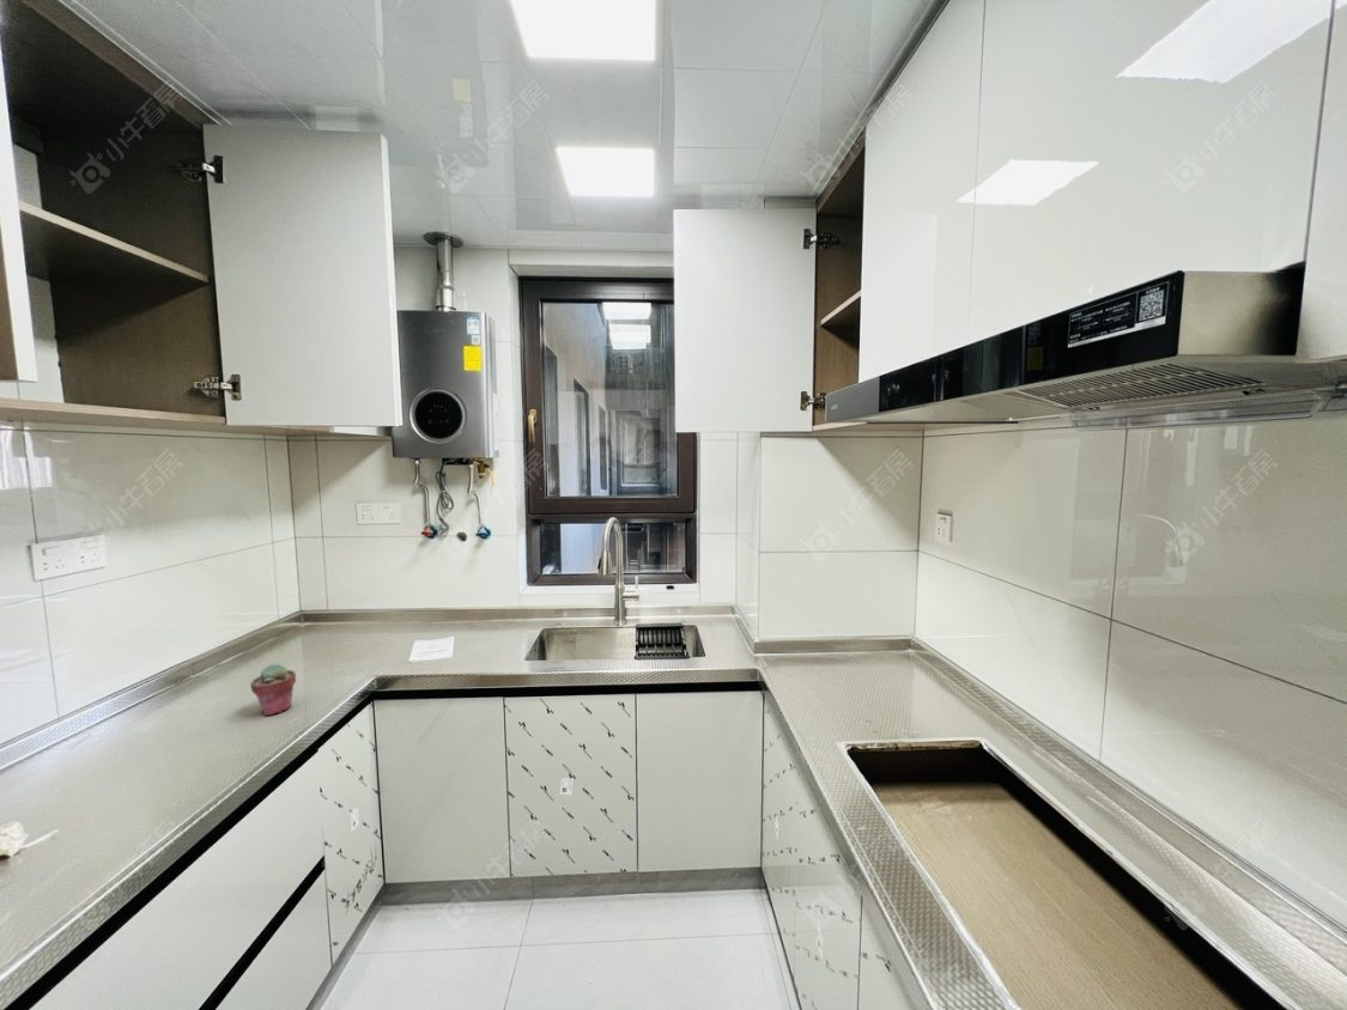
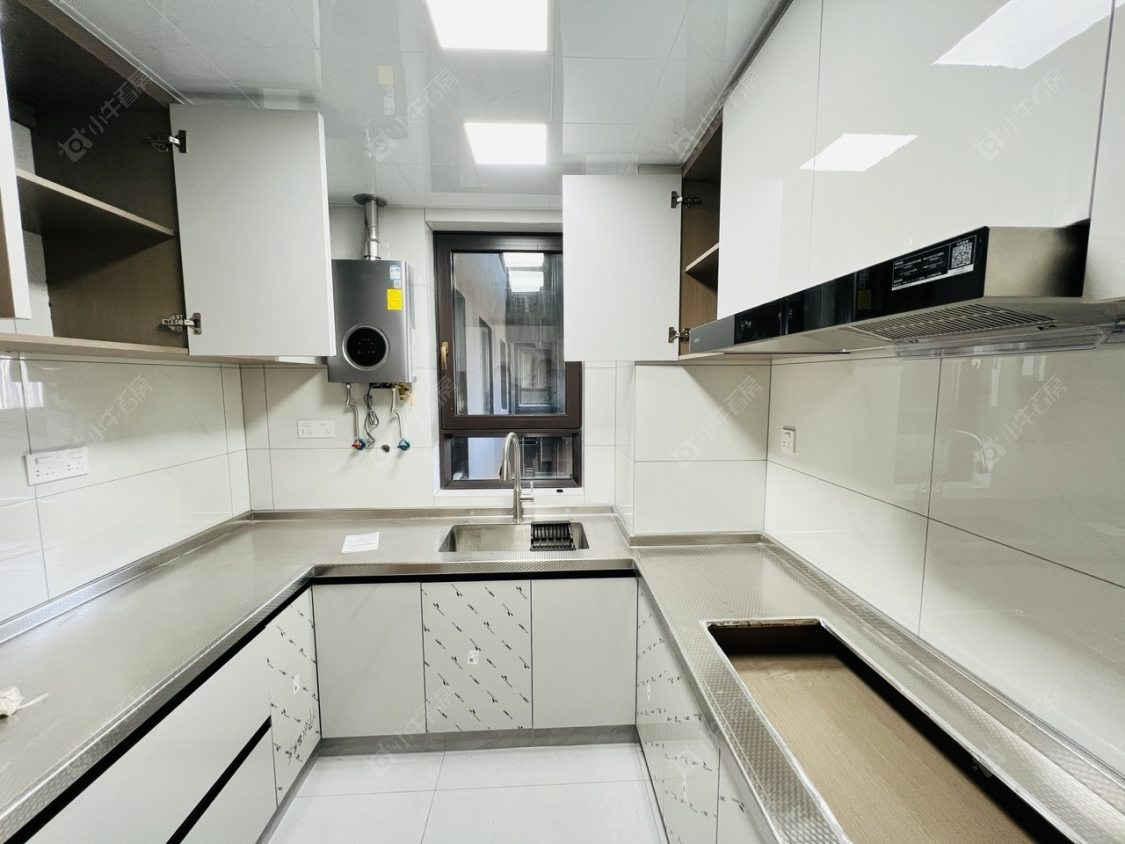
- potted succulent (274, 686)
